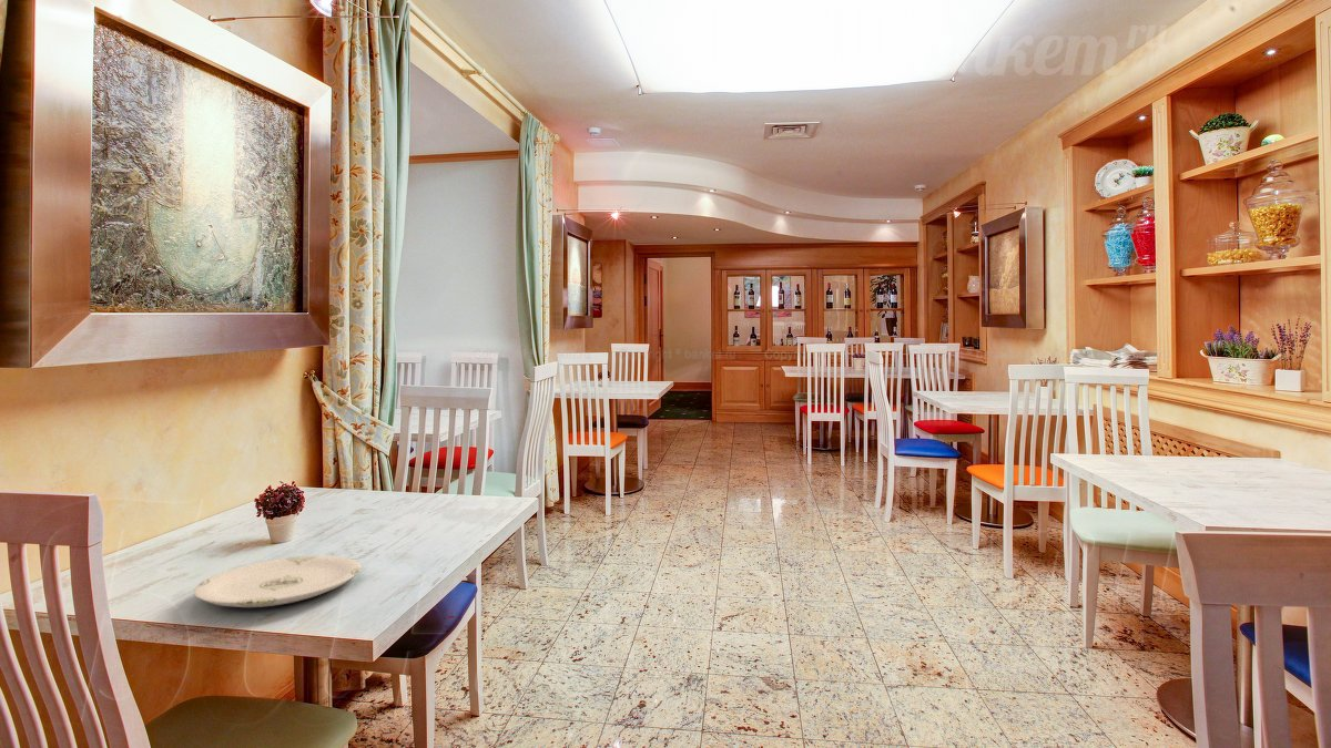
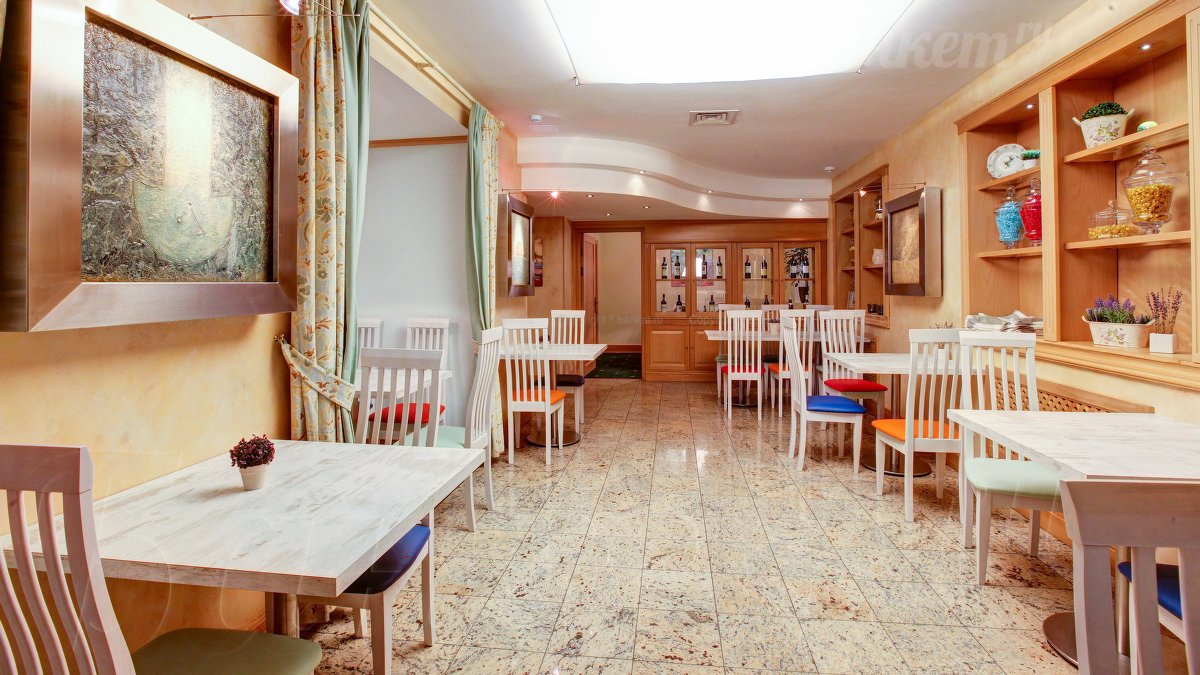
- plate (282, 582)
